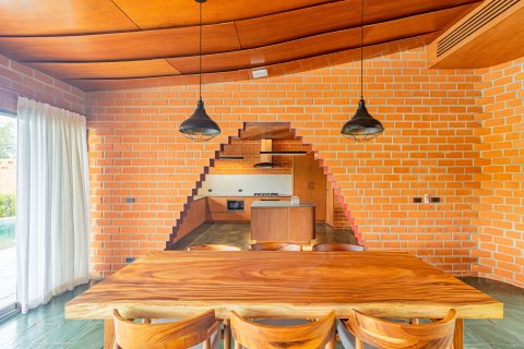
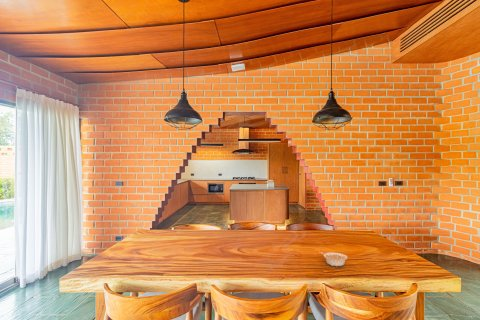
+ legume (334, 259)
